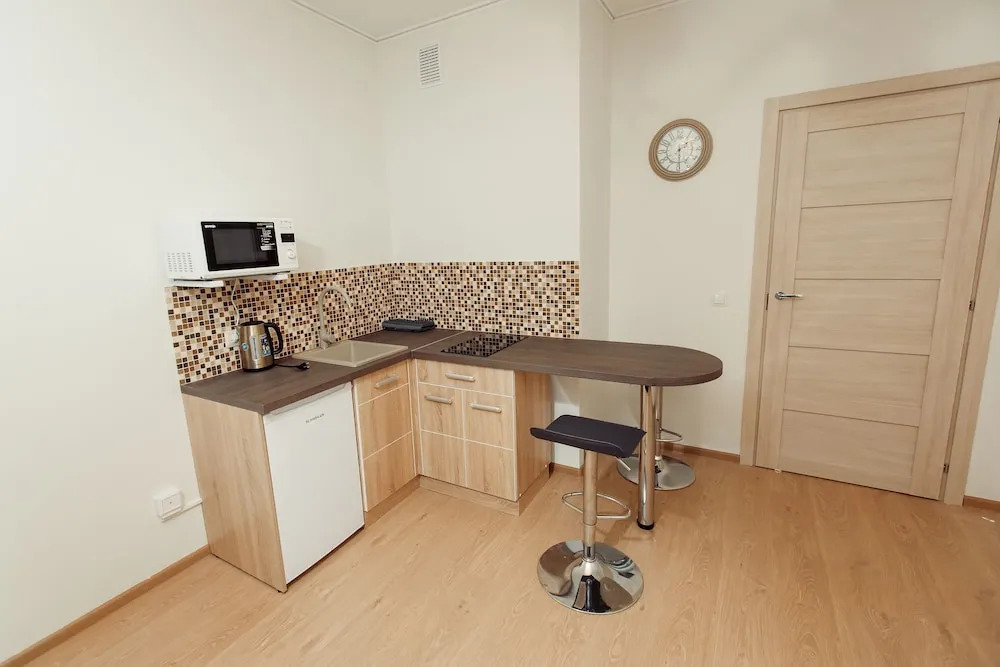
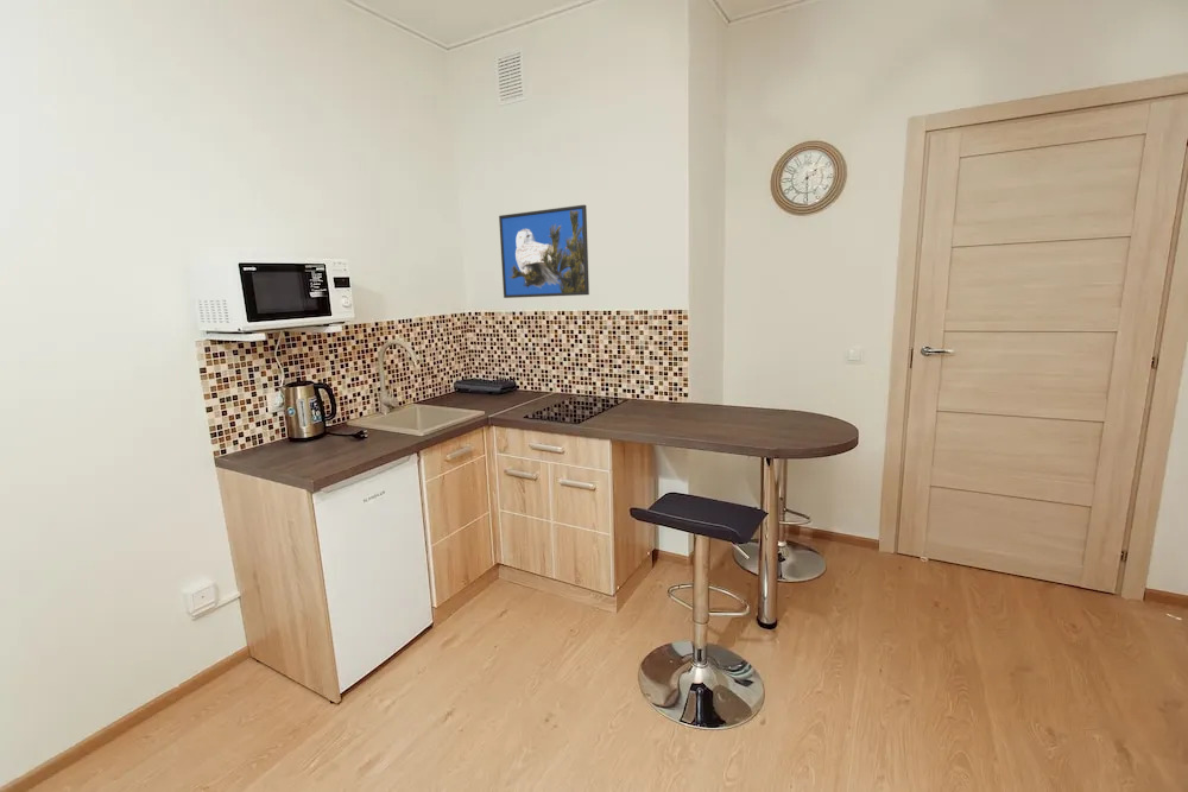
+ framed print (542, 254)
